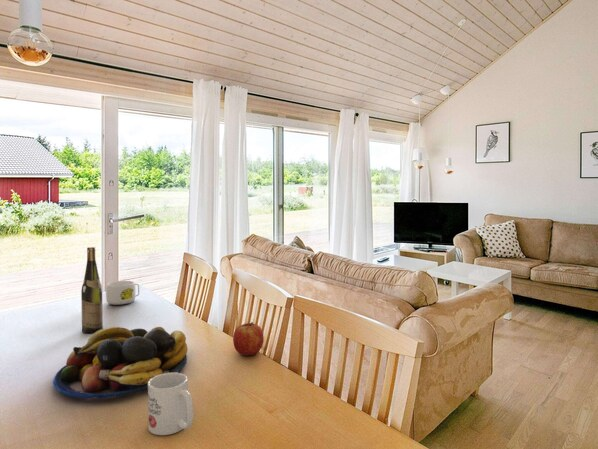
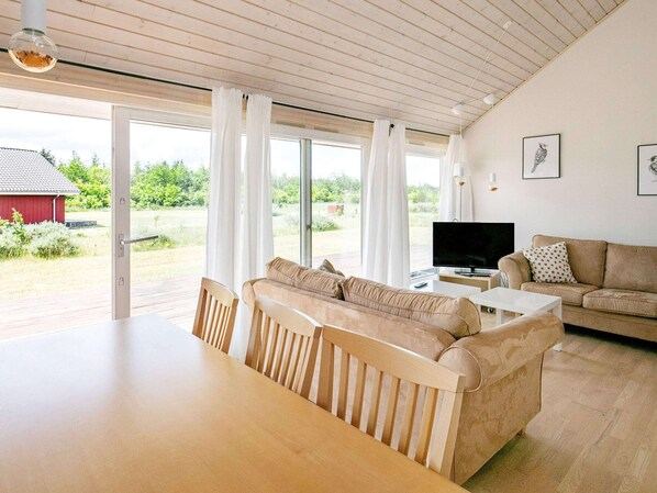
- mug (121, 292)
- wine bottle (91, 288)
- mug (173, 404)
- fruit bowl (123, 347)
- apple (248, 337)
